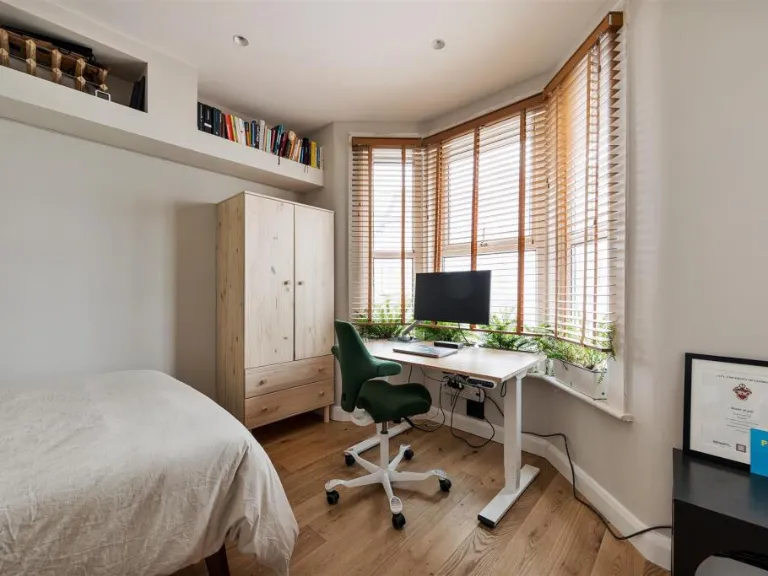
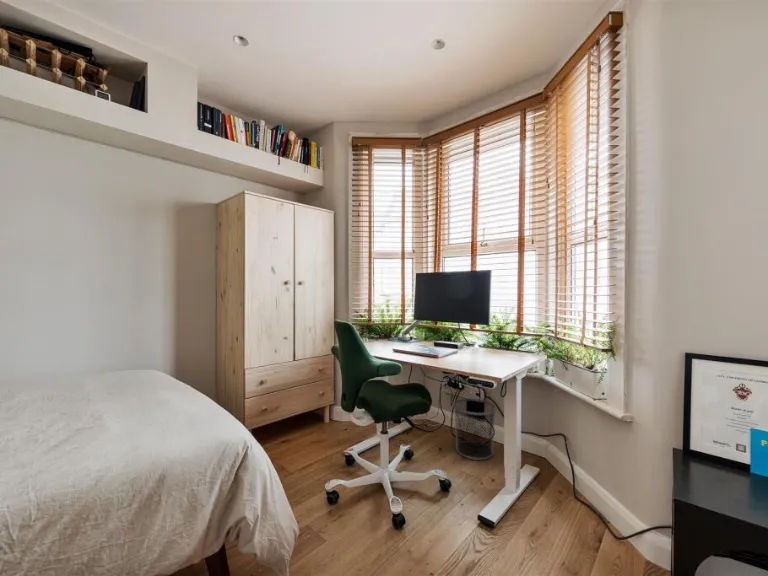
+ waste bin (474, 427)
